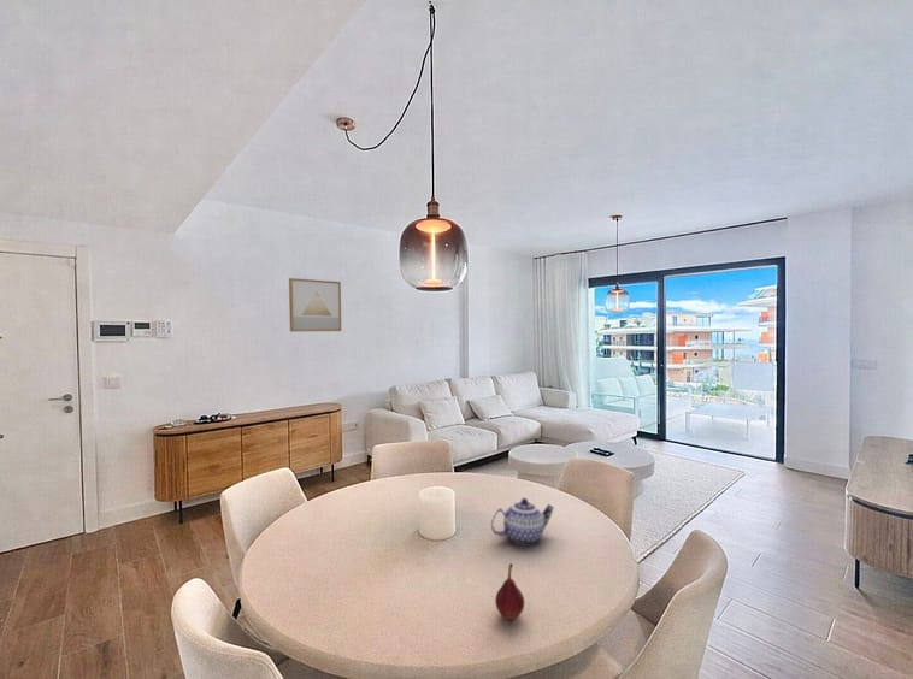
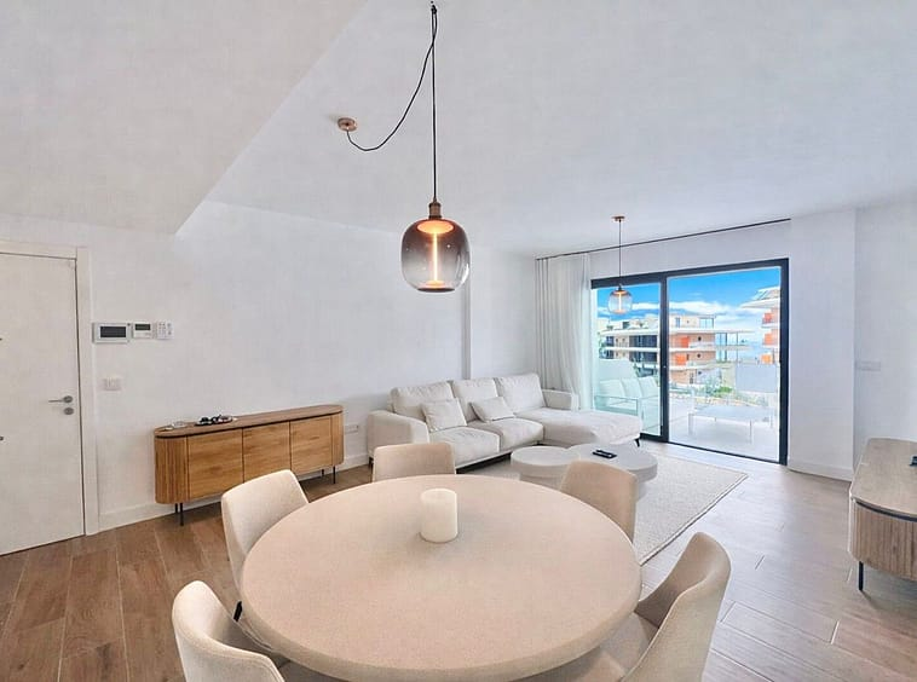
- teapot (523, 518)
- fruit (509, 591)
- wall art (316, 306)
